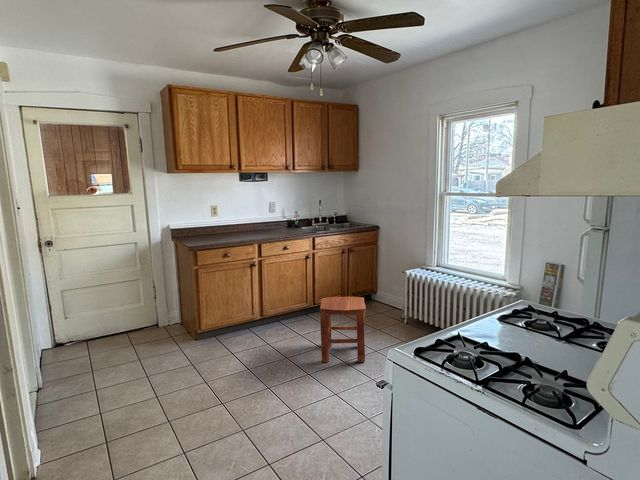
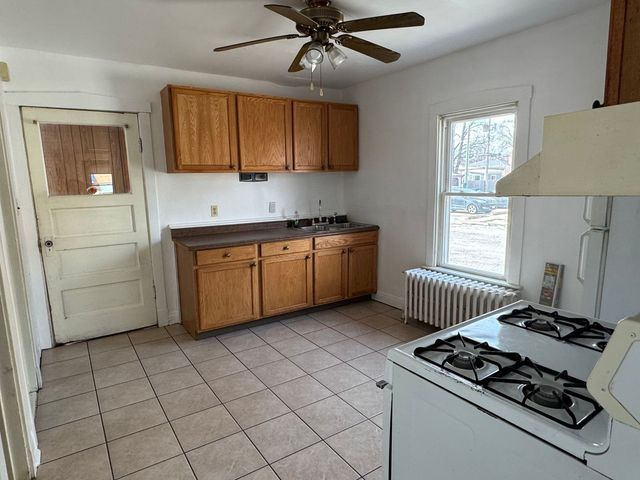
- stool (343, 327)
